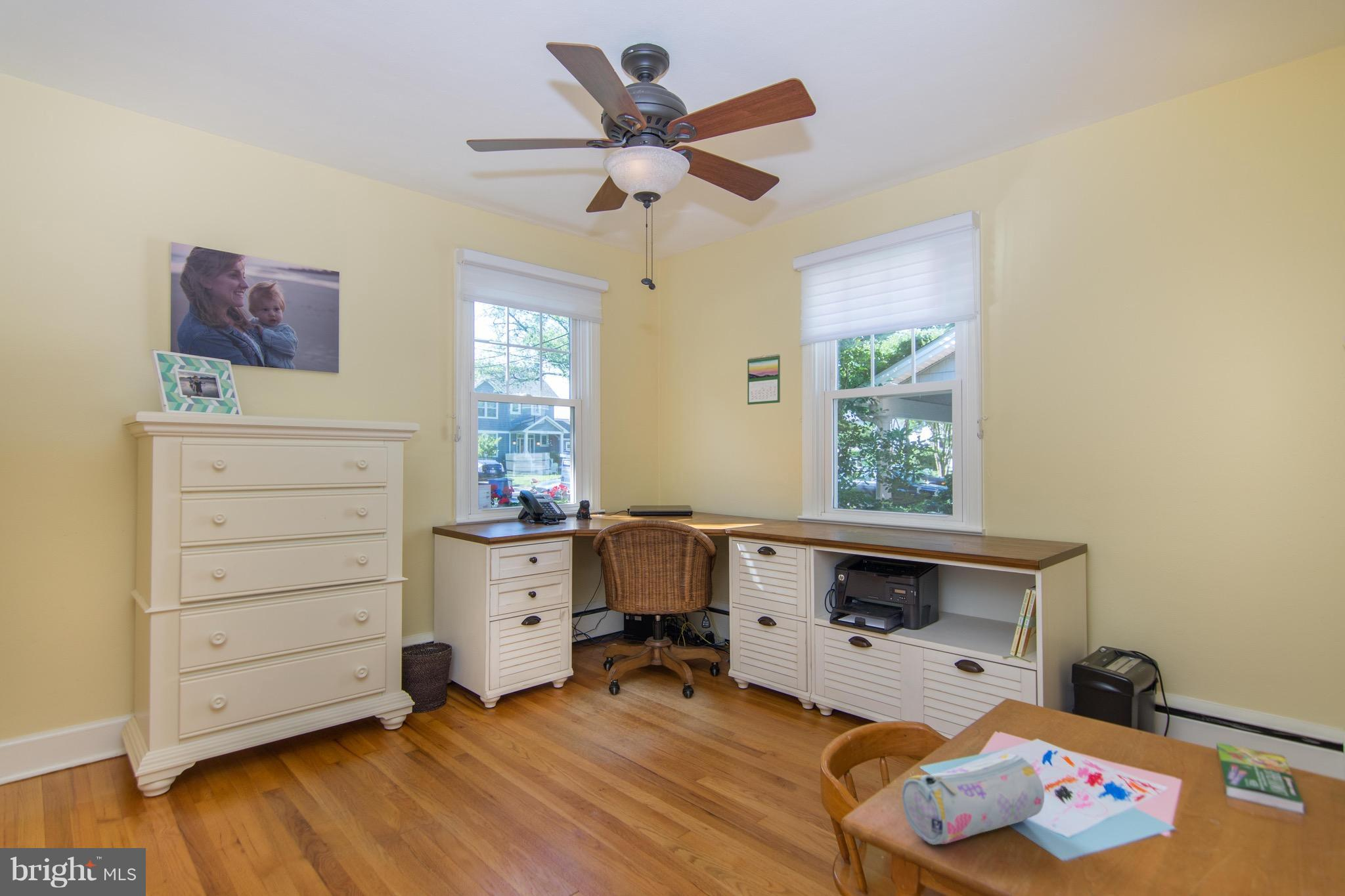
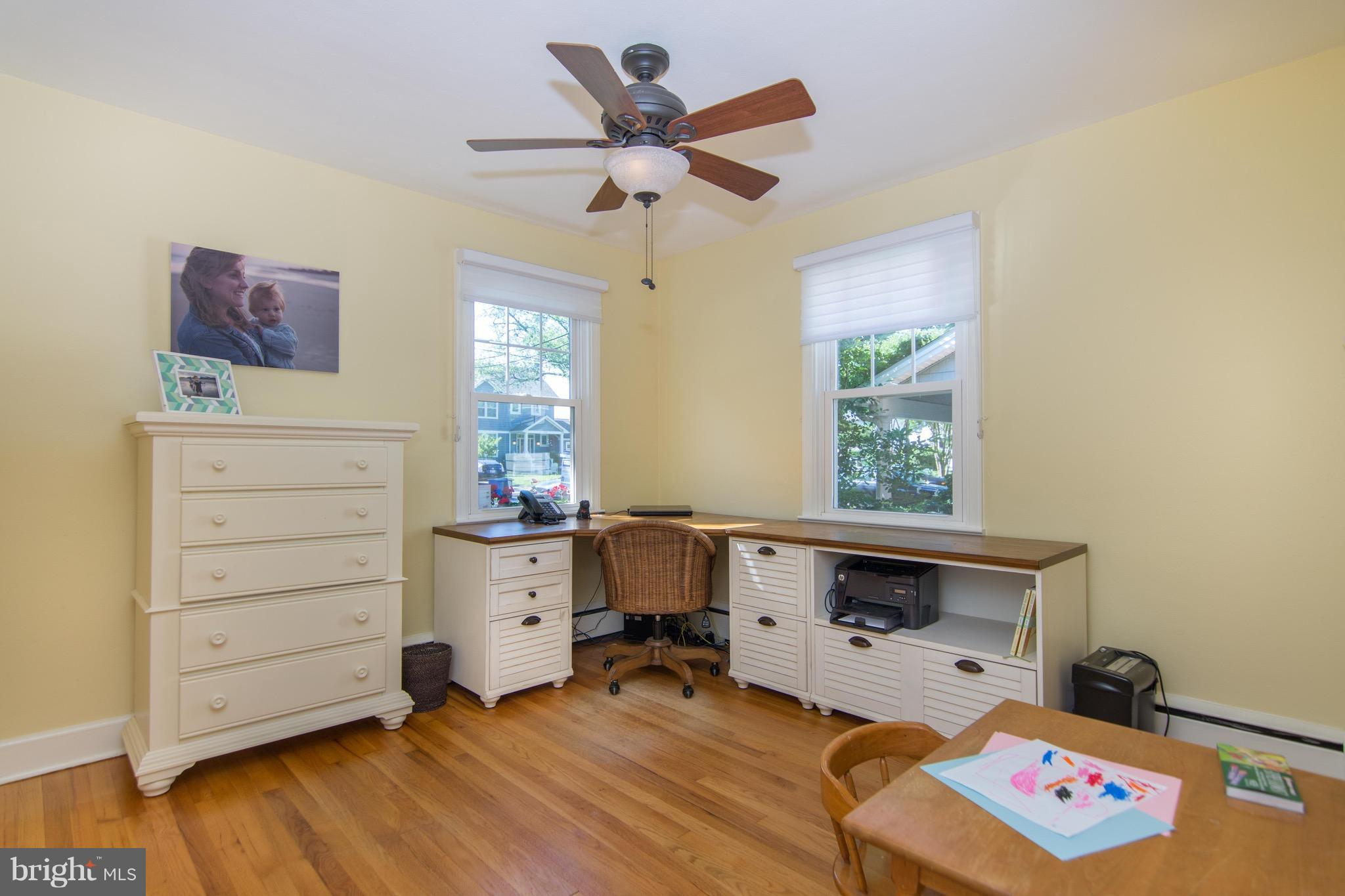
- calendar (763, 379)
- pencil case (972, 795)
